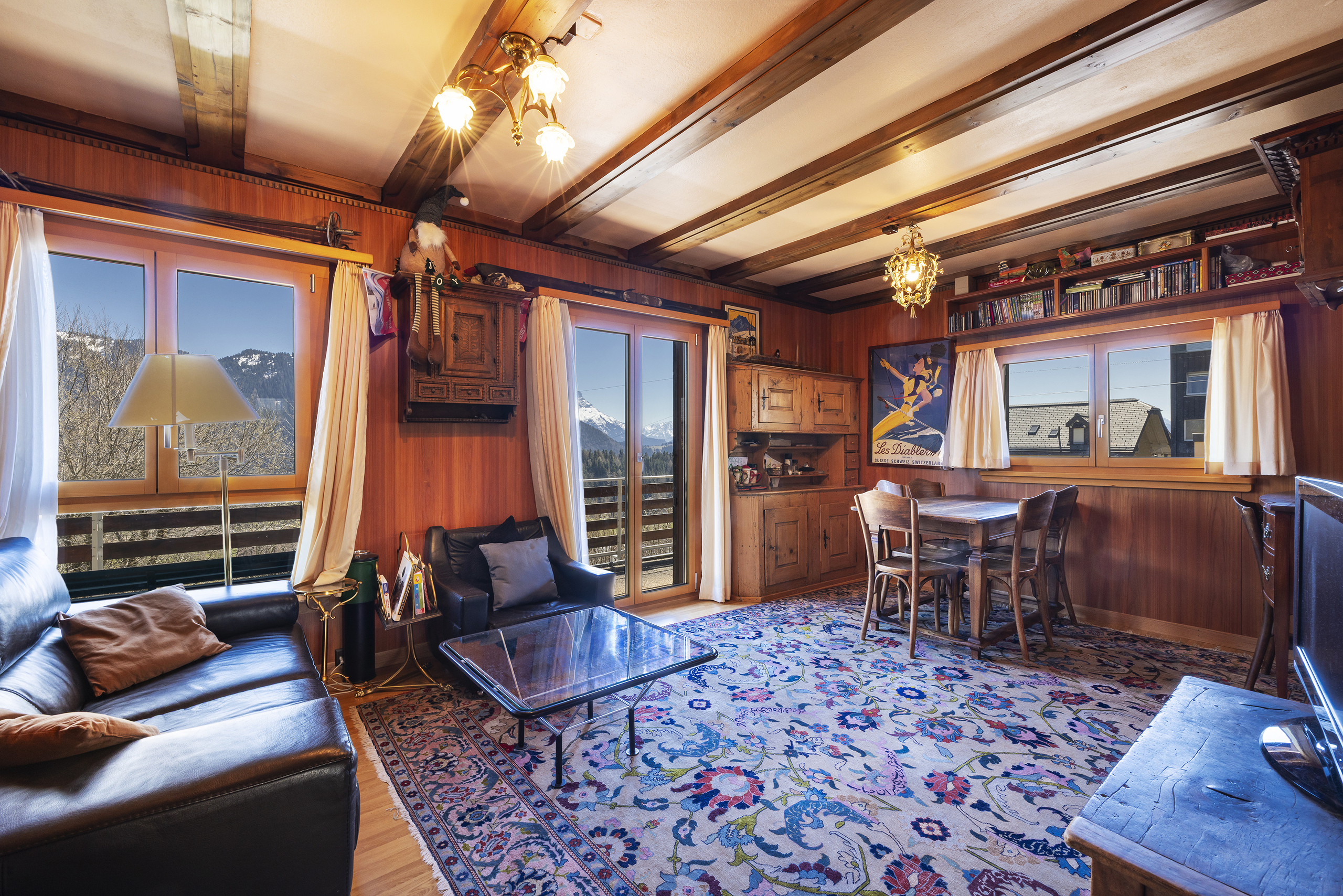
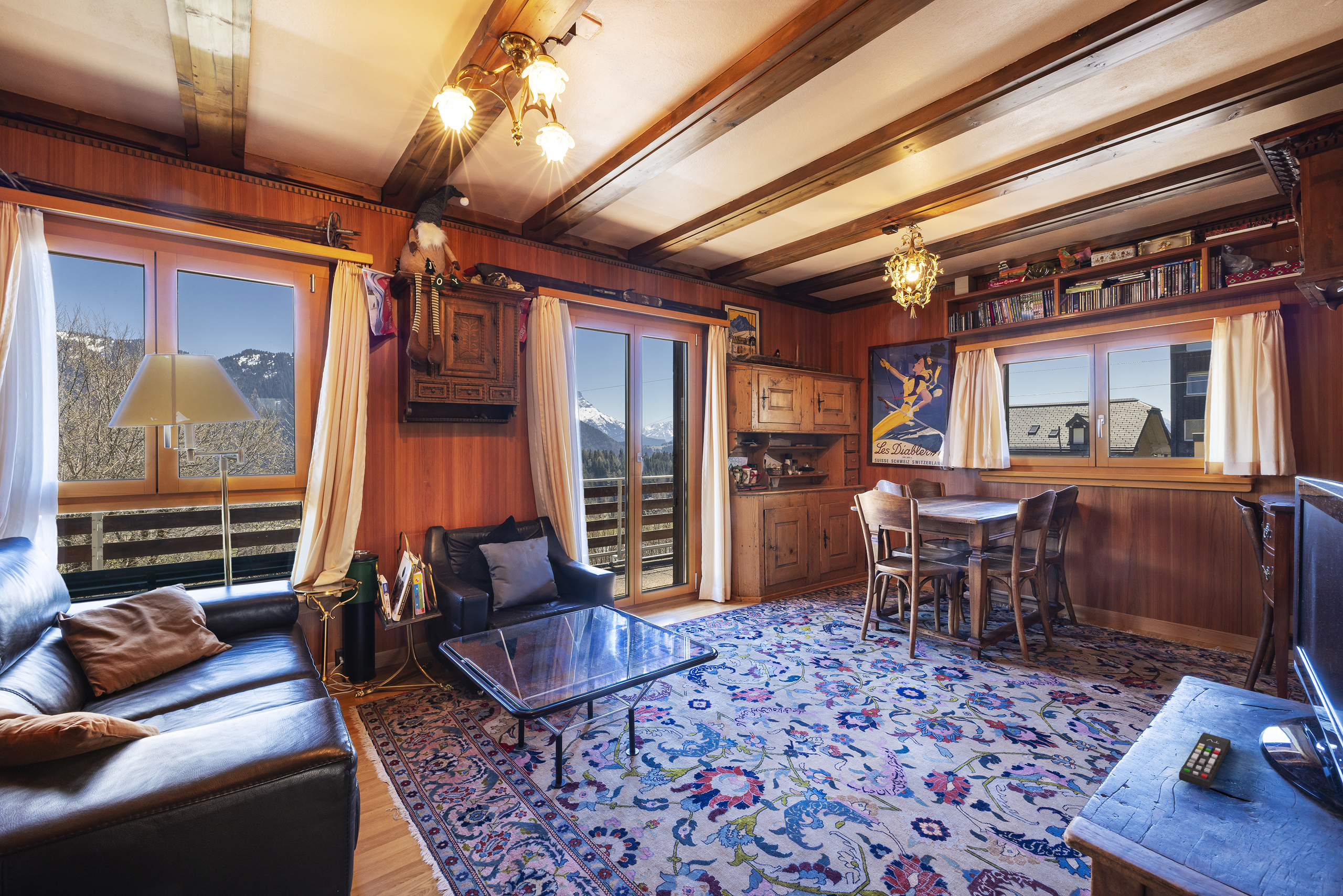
+ remote control (1206, 759)
